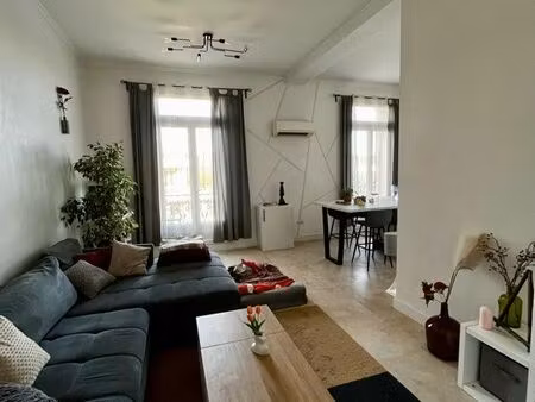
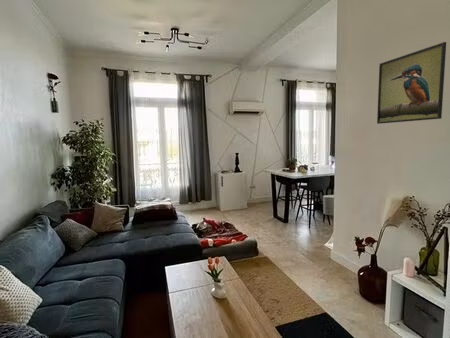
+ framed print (407, 88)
